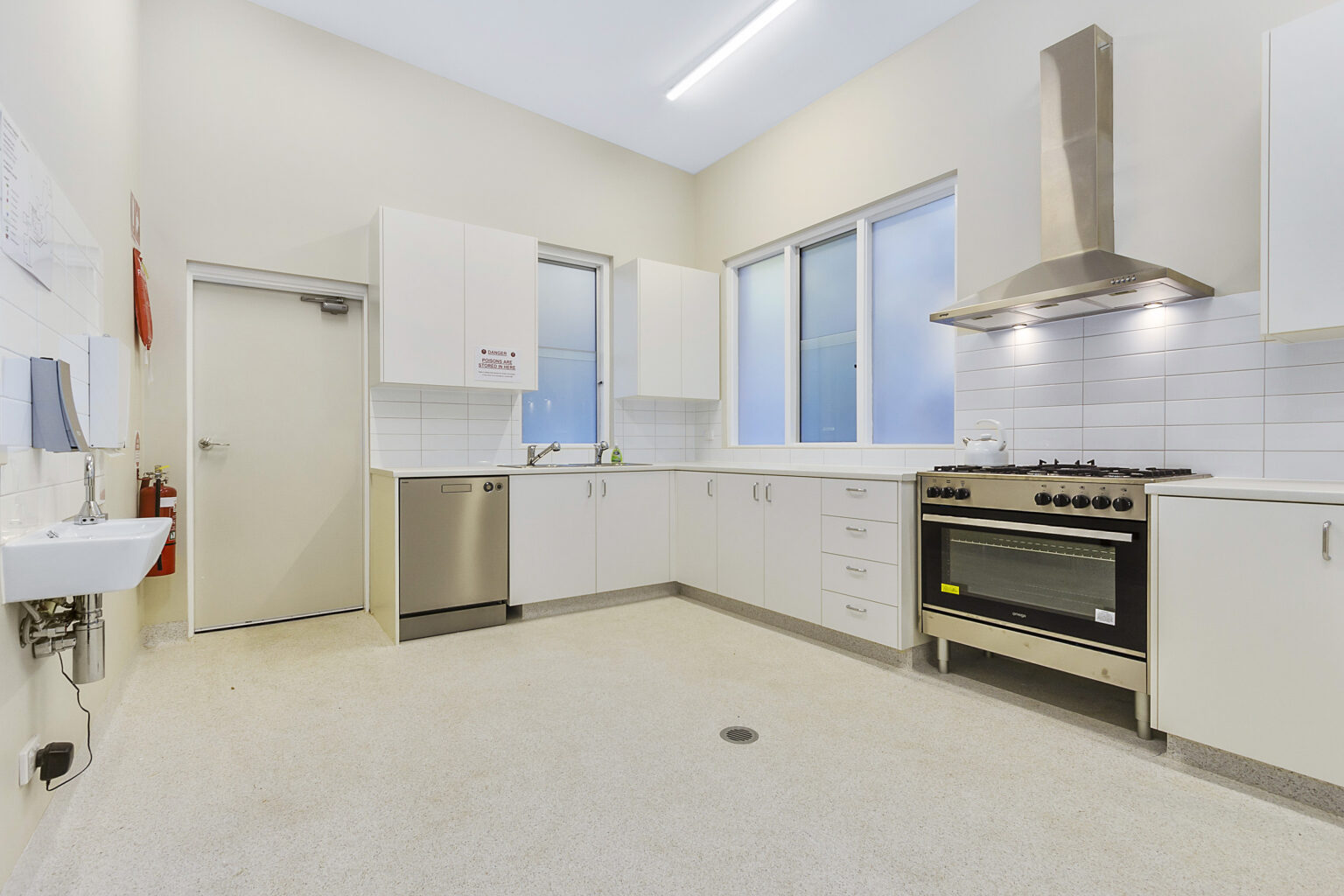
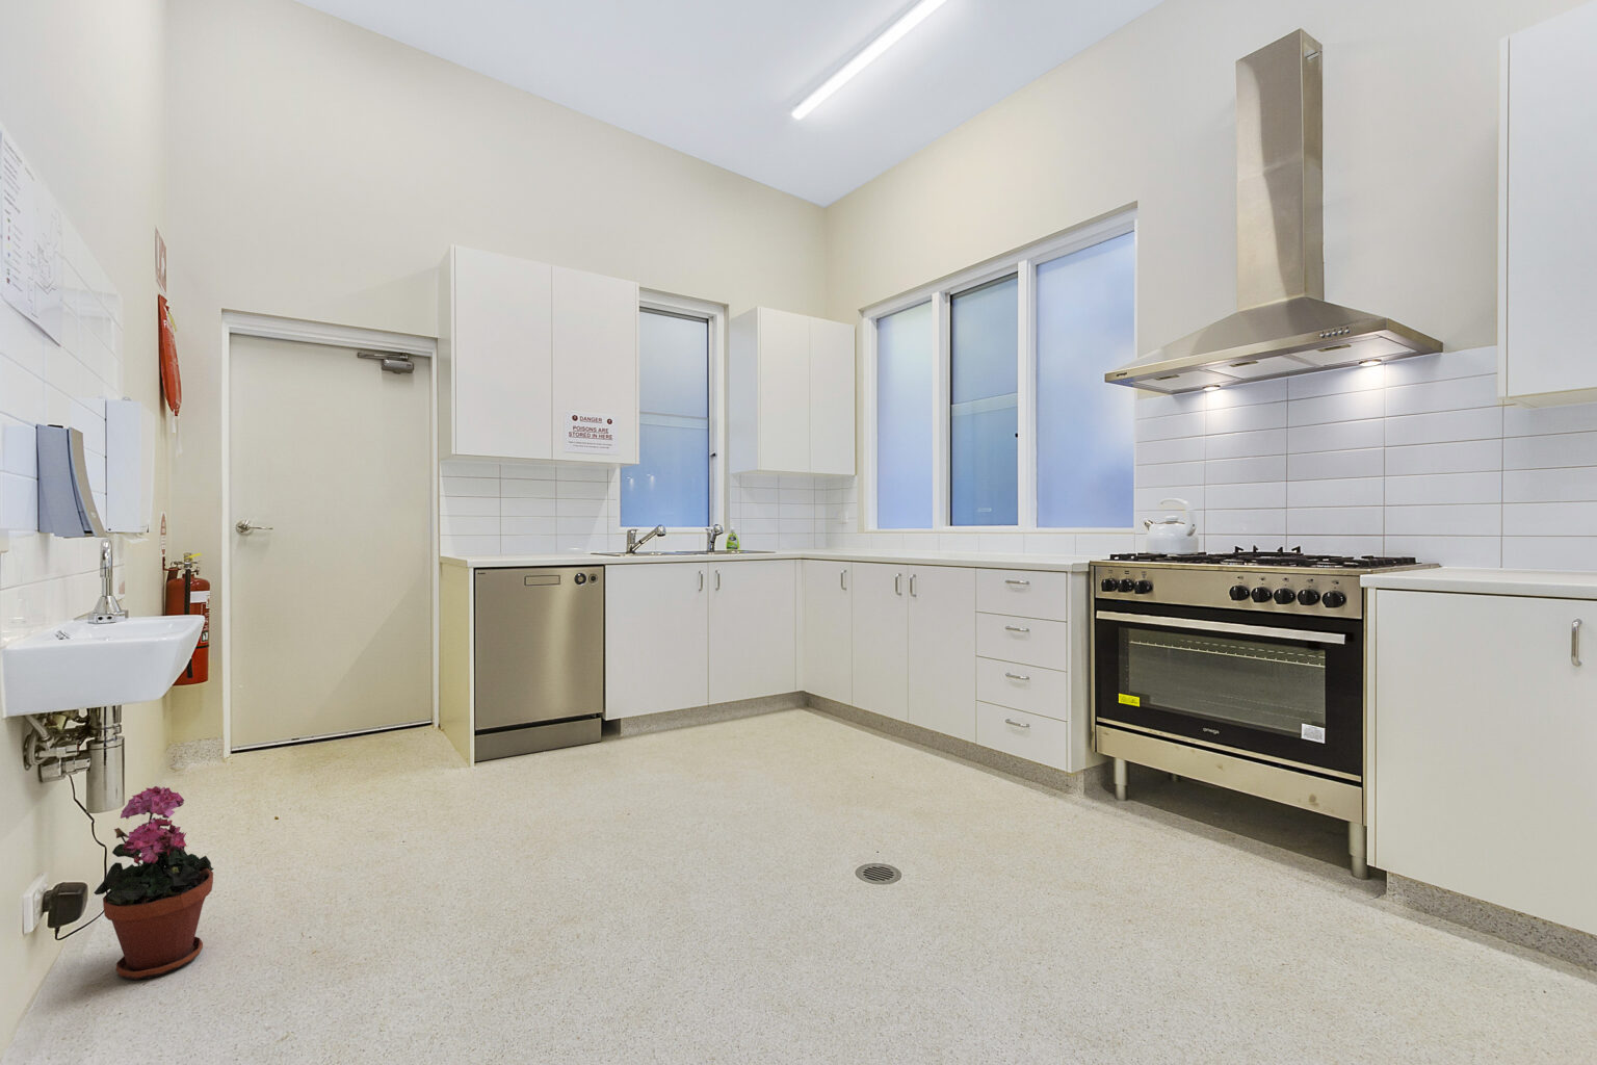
+ potted plant (154, 876)
